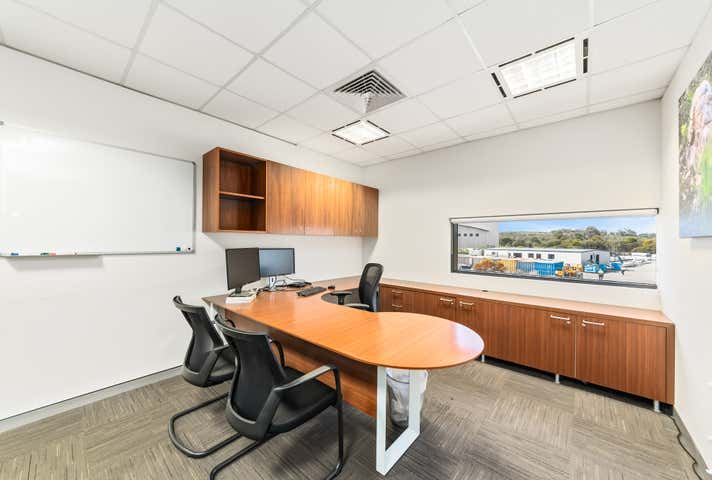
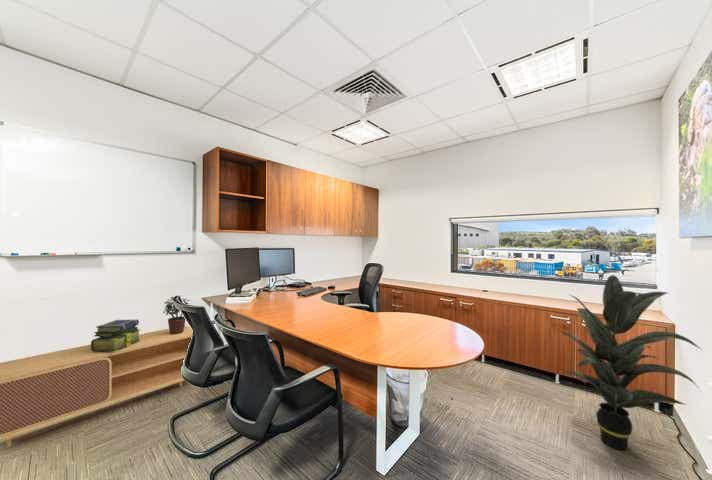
+ potted plant (177, 314)
+ tv stand (108, 376)
+ indoor plant (618, 359)
+ stack of books (117, 333)
